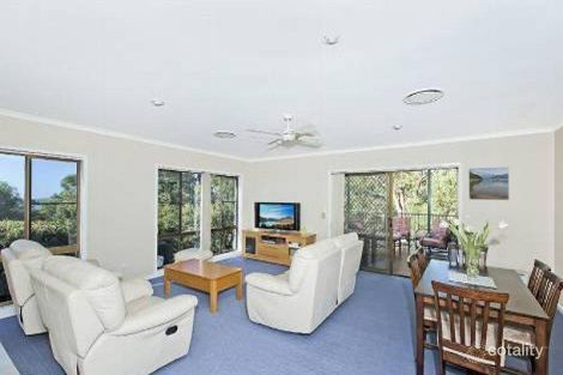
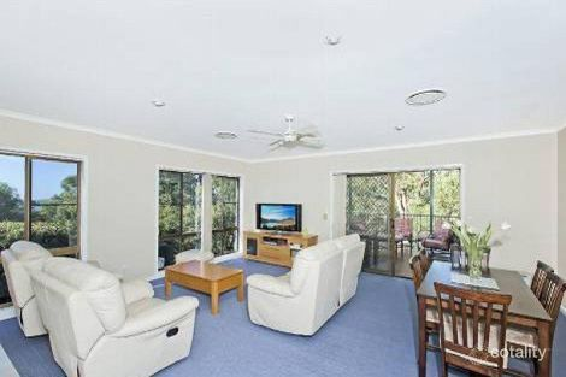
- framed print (488, 183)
